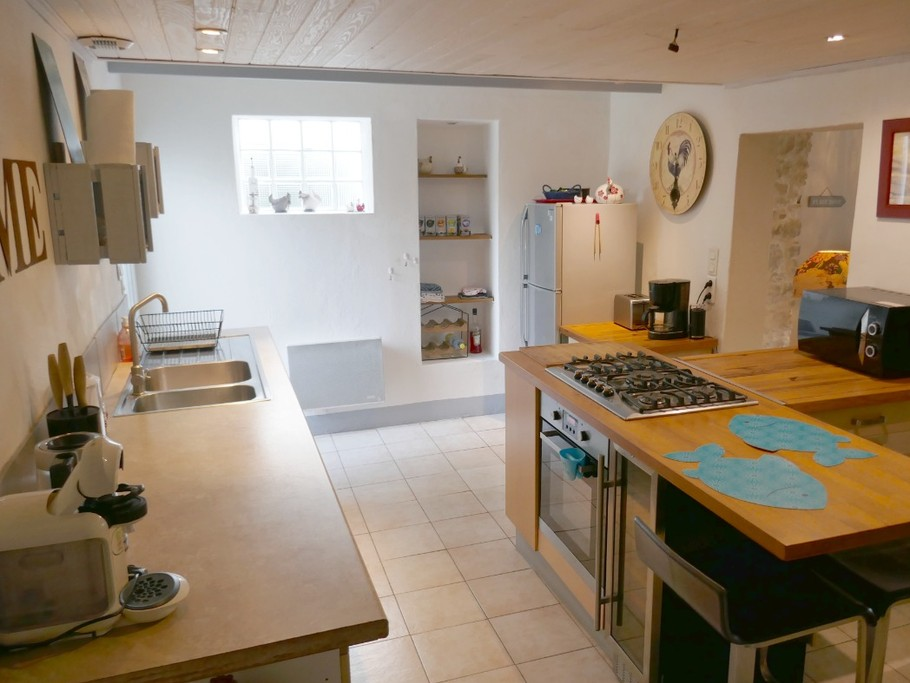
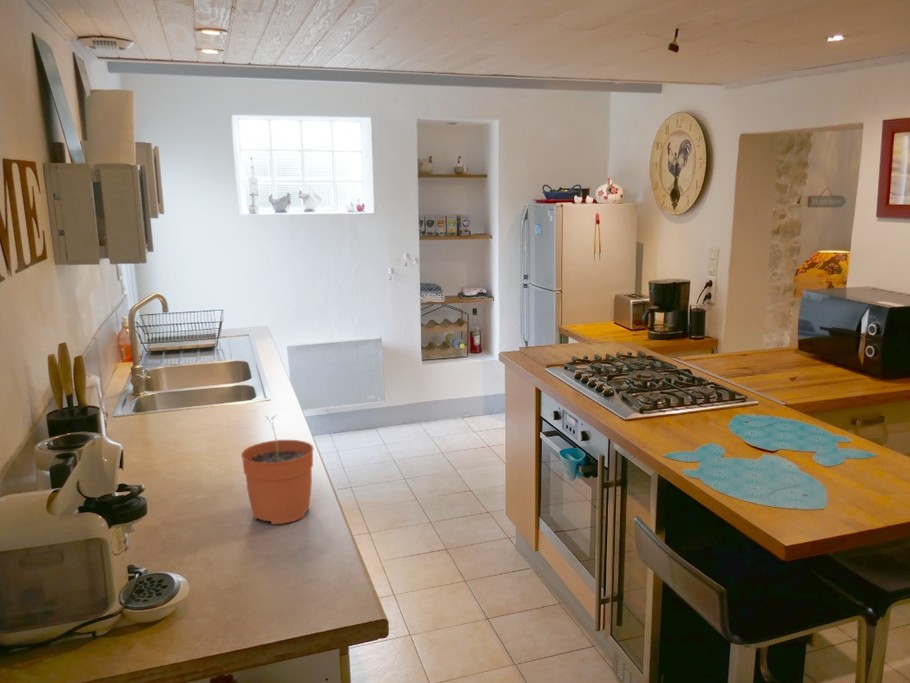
+ plant pot (278, 466)
